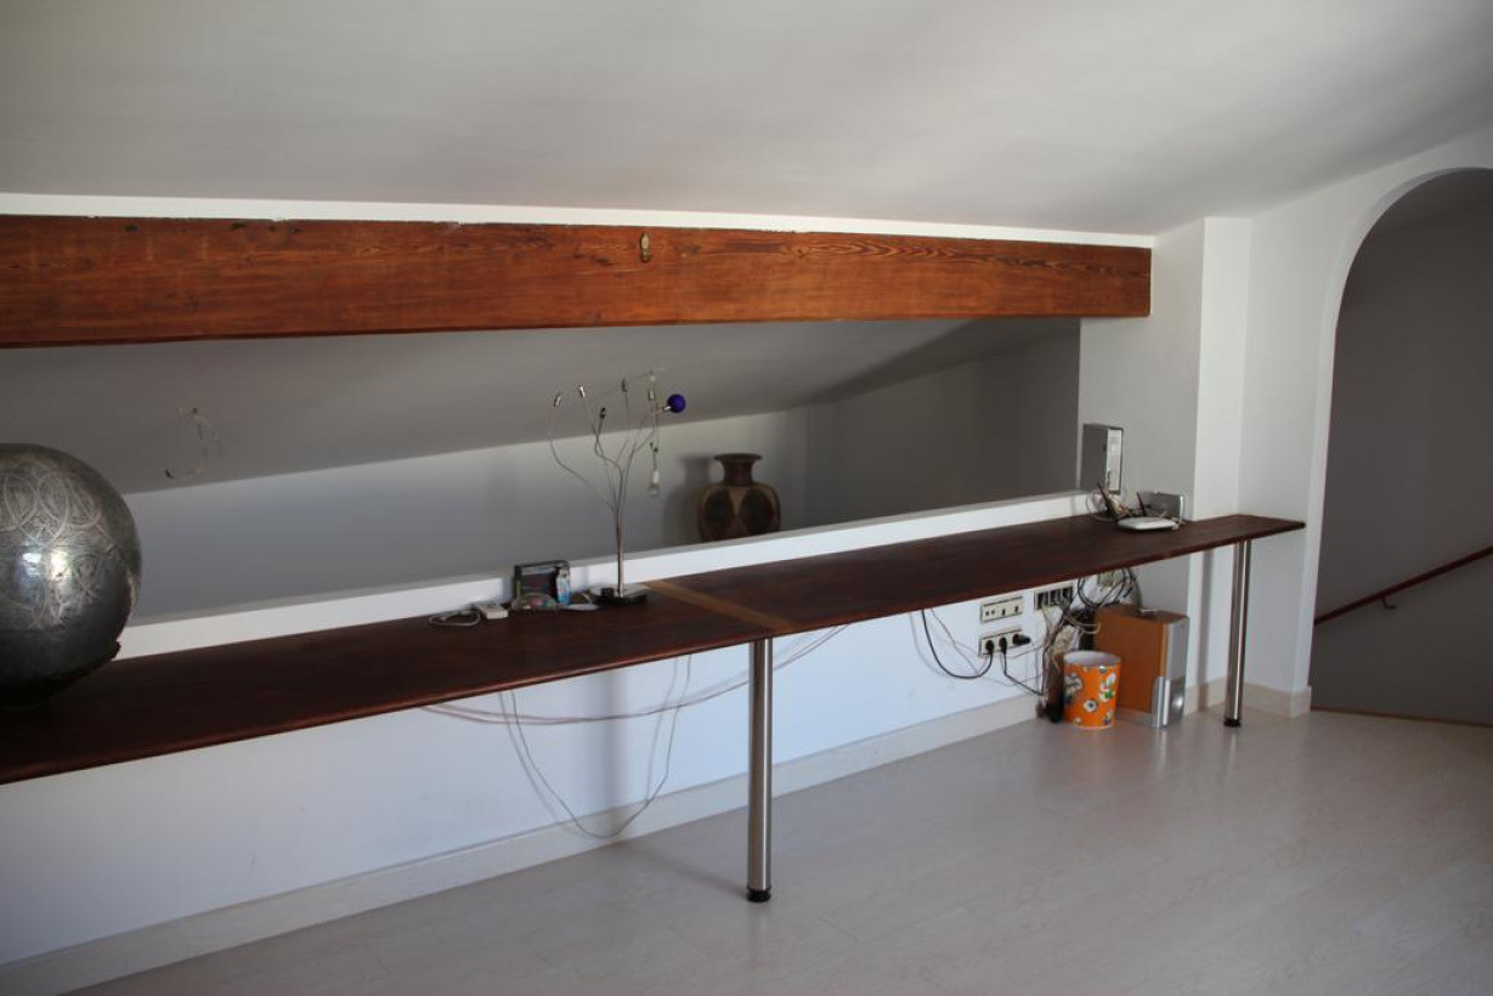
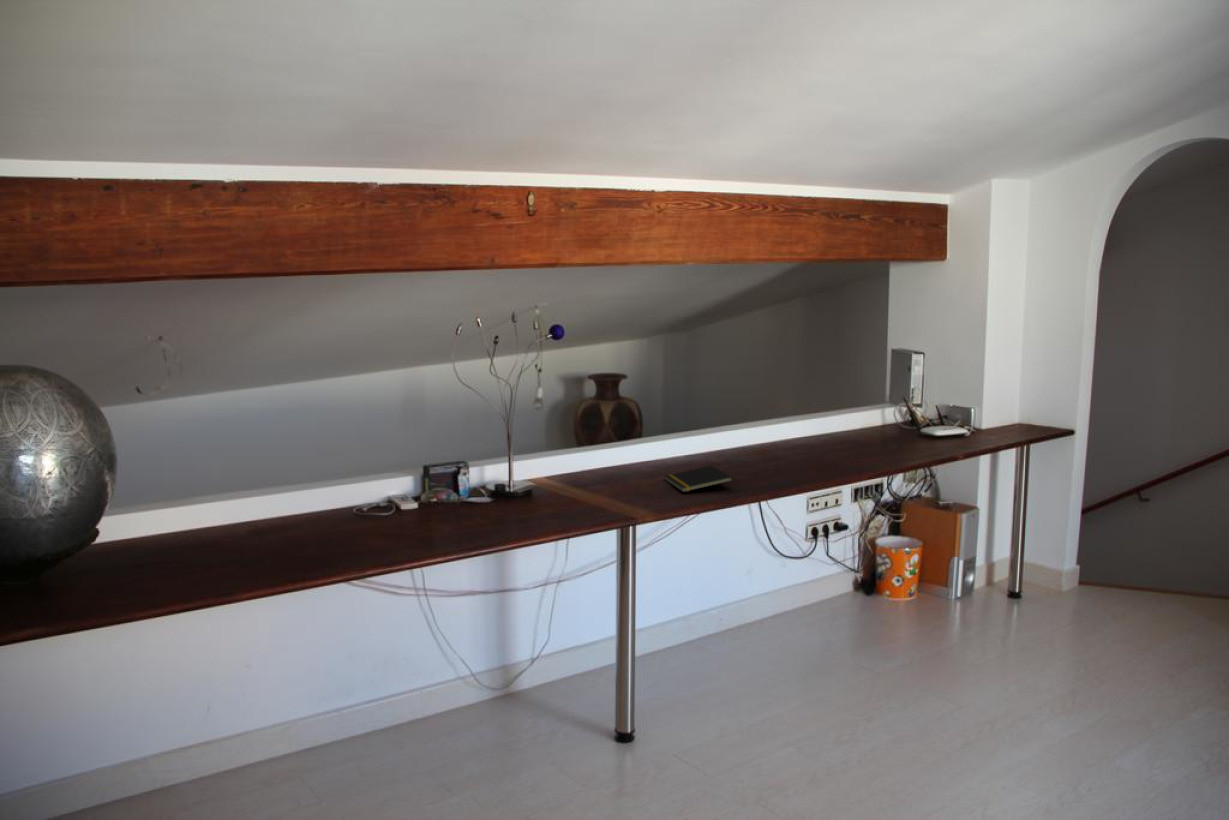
+ notepad (697, 478)
